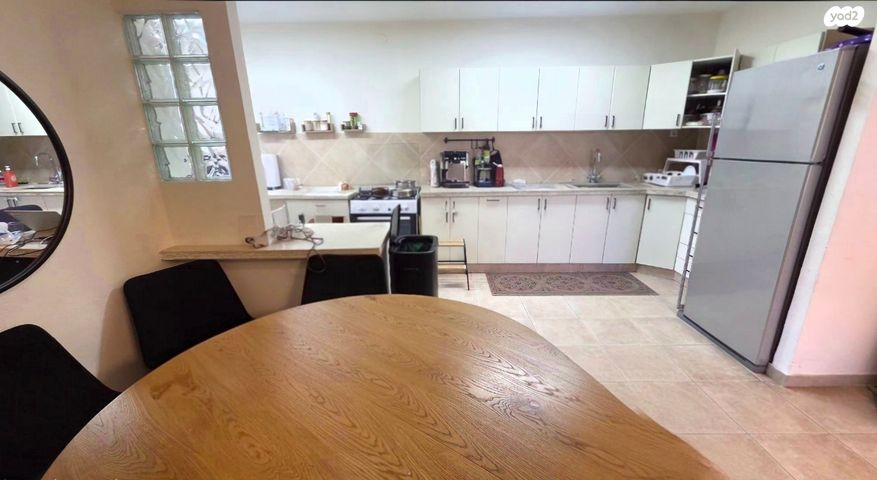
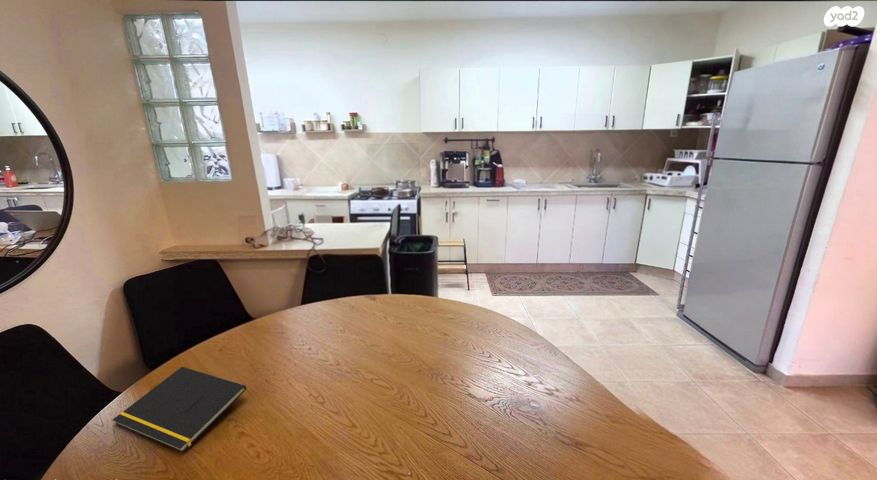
+ notepad (182, 403)
